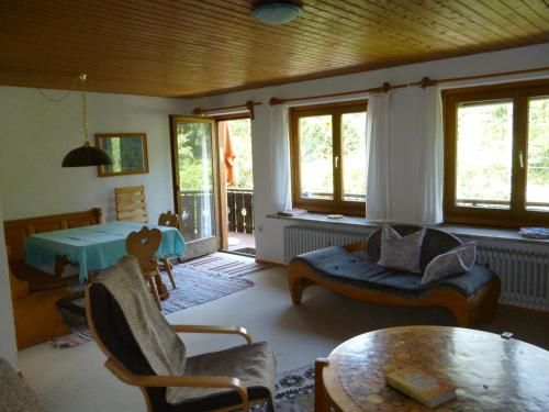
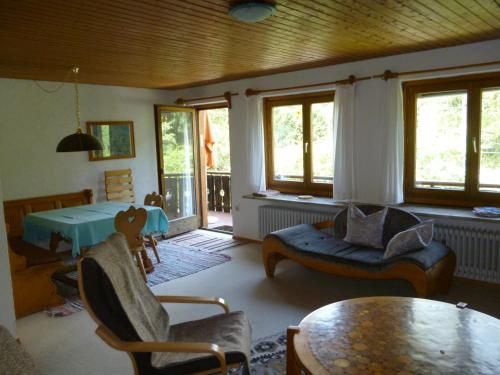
- book (419, 385)
